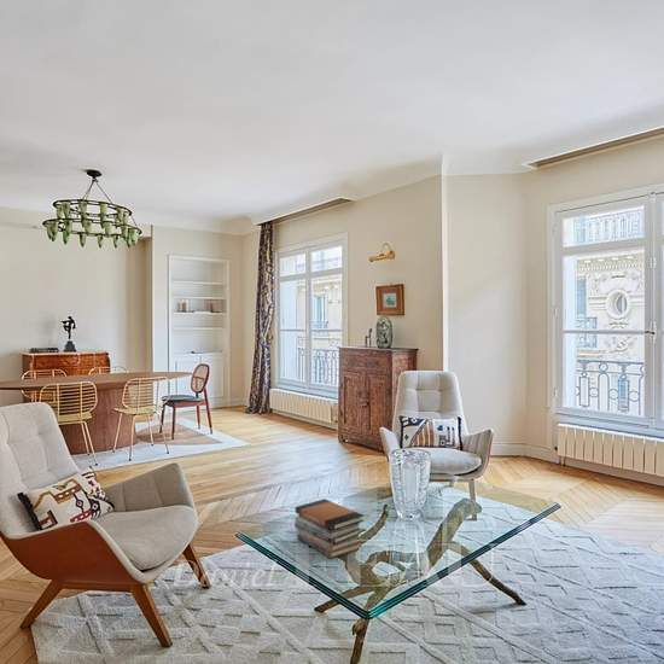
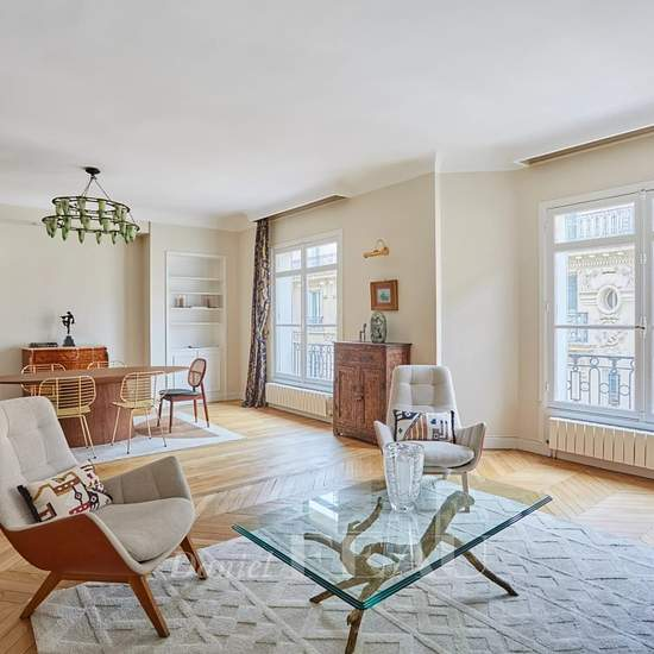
- book stack (327, 526)
